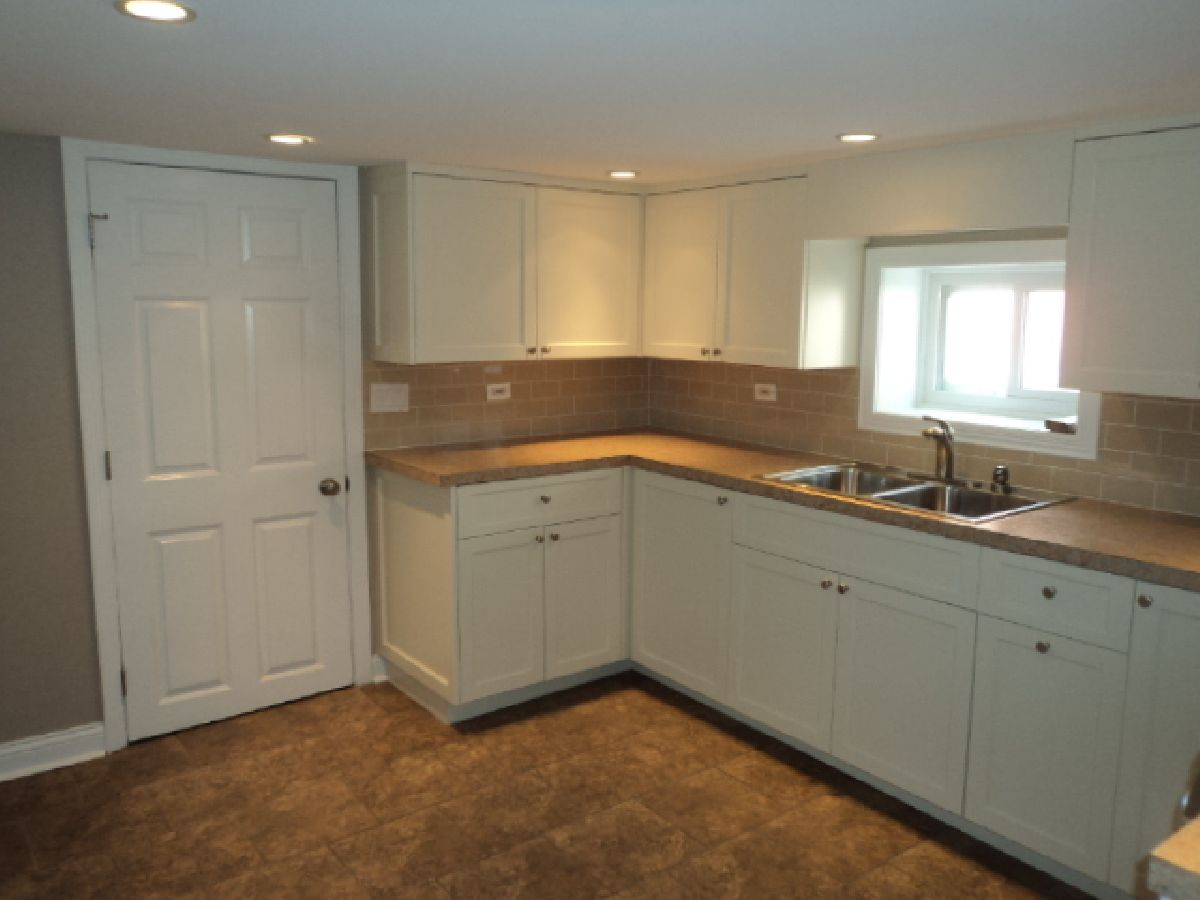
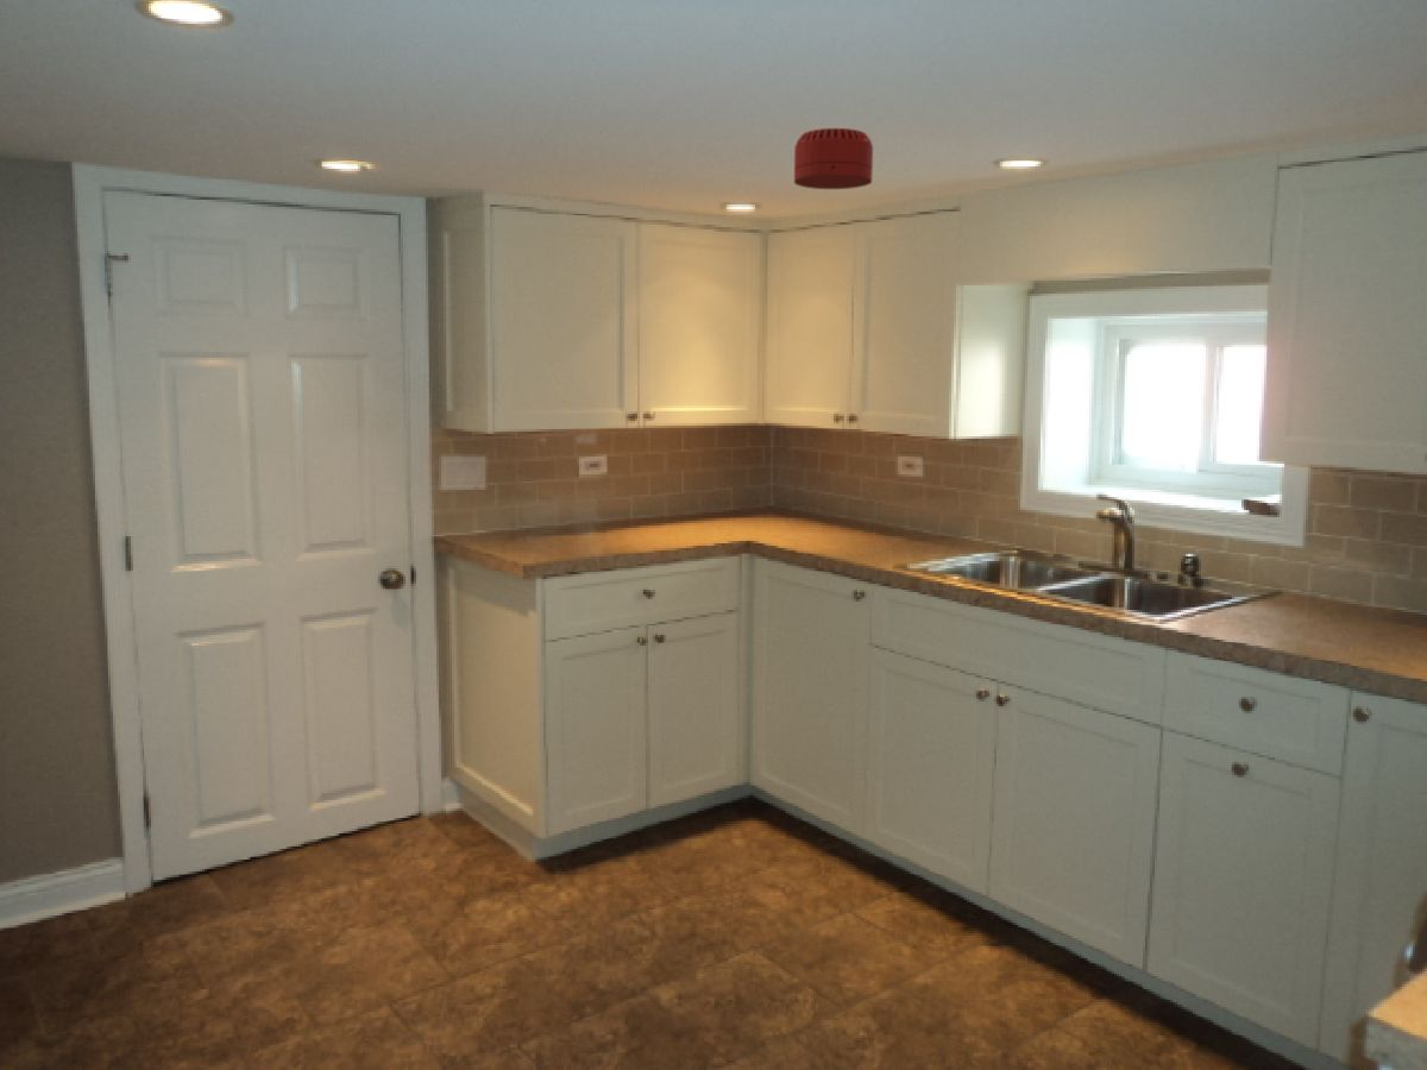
+ smoke detector (832, 158)
